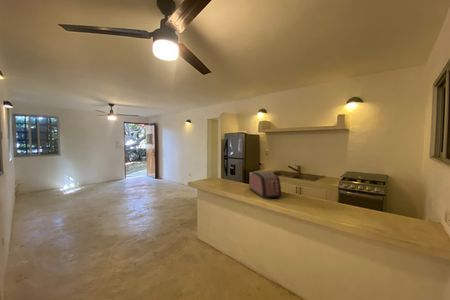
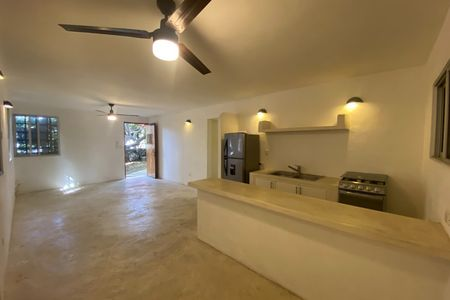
- toaster (264, 182)
